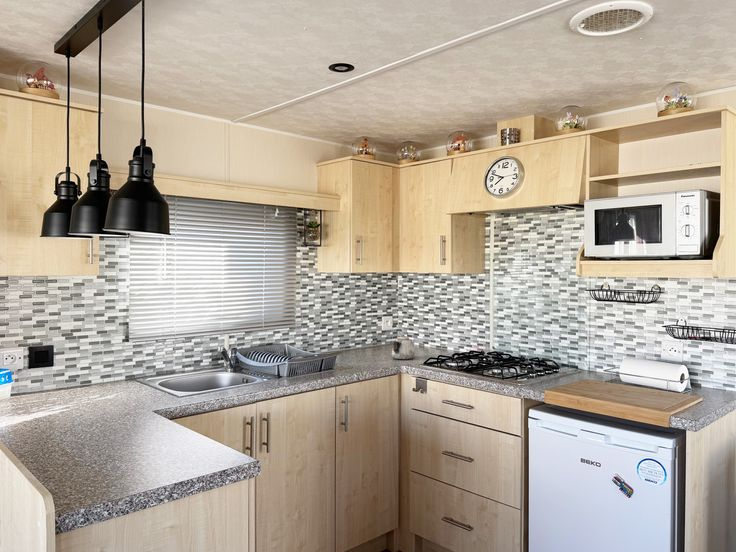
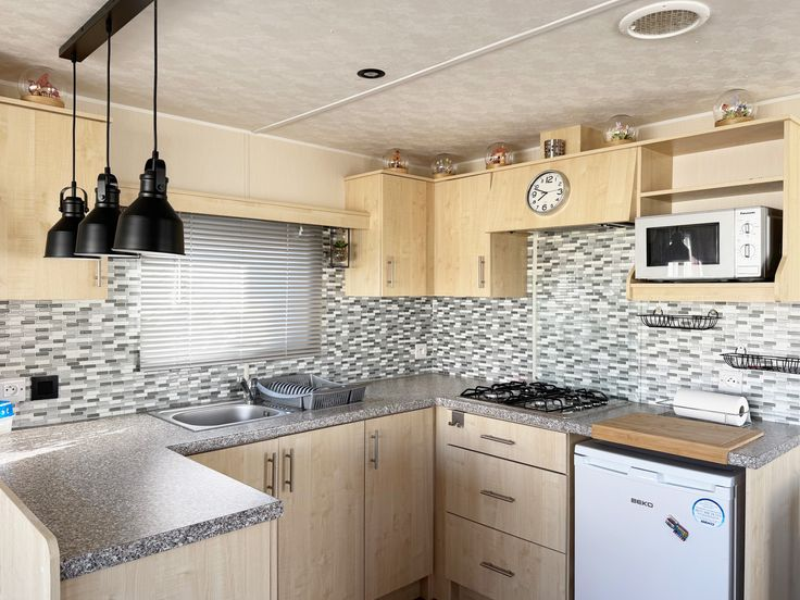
- teapot (404, 346)
